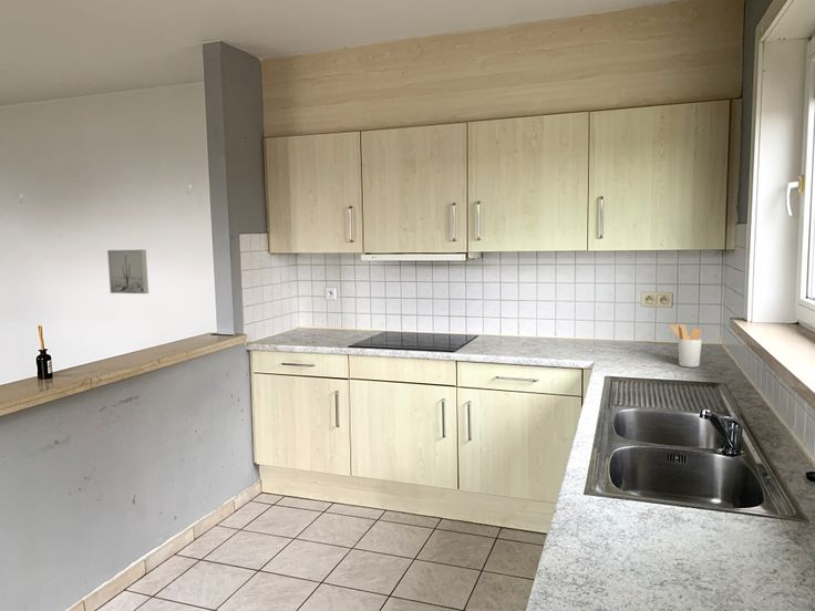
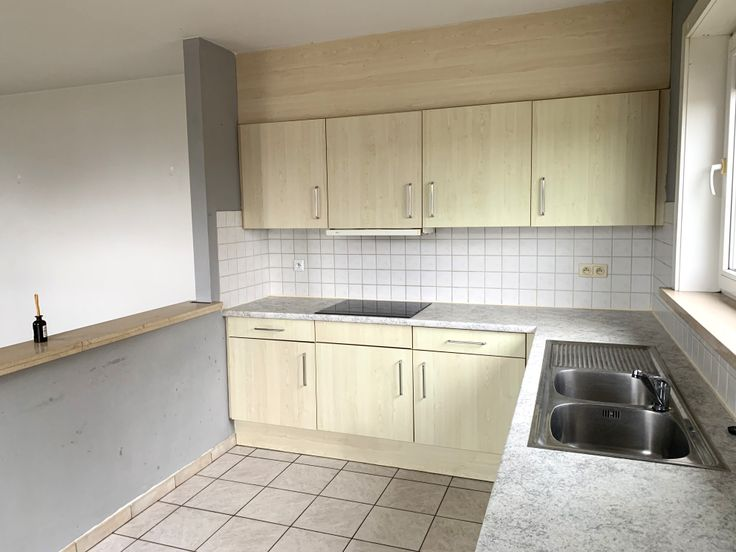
- utensil holder (685, 344)
- wall art (127, 271)
